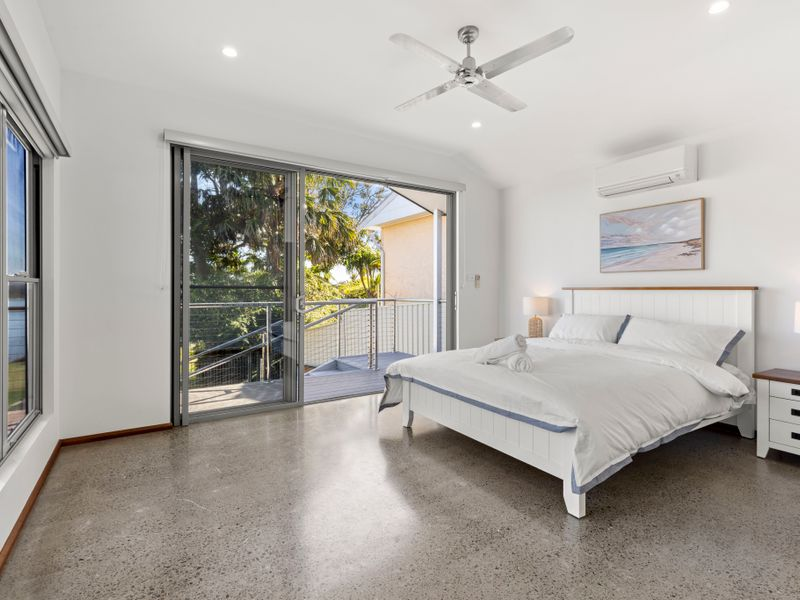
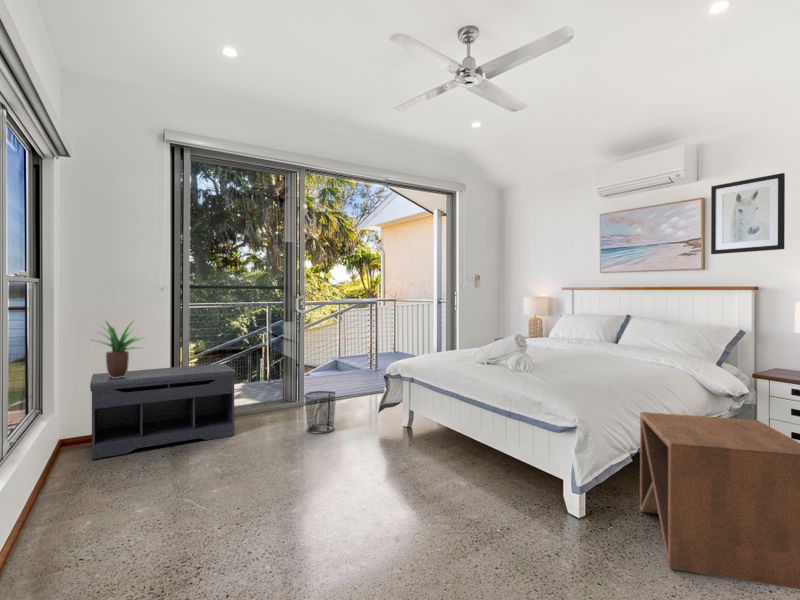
+ potted plant (122, 347)
+ side table (717, 487)
+ waste bin (320, 412)
+ bench (166, 405)
+ wall art (745, 216)
